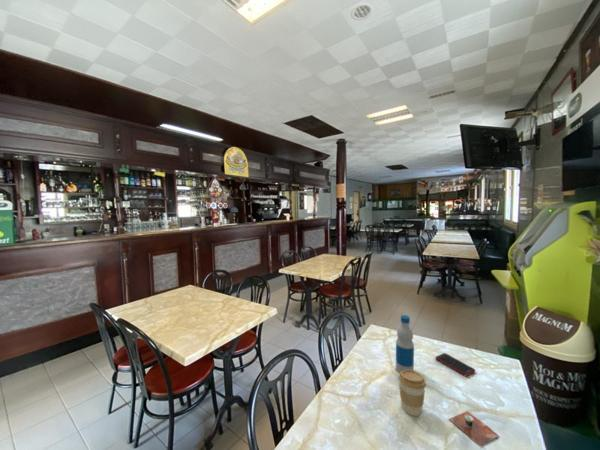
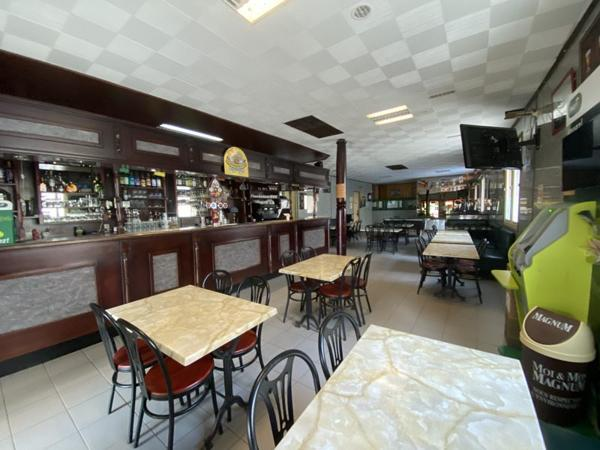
- cell phone (454, 364)
- cup (473, 423)
- bottle (404, 343)
- coffee cup (411, 391)
